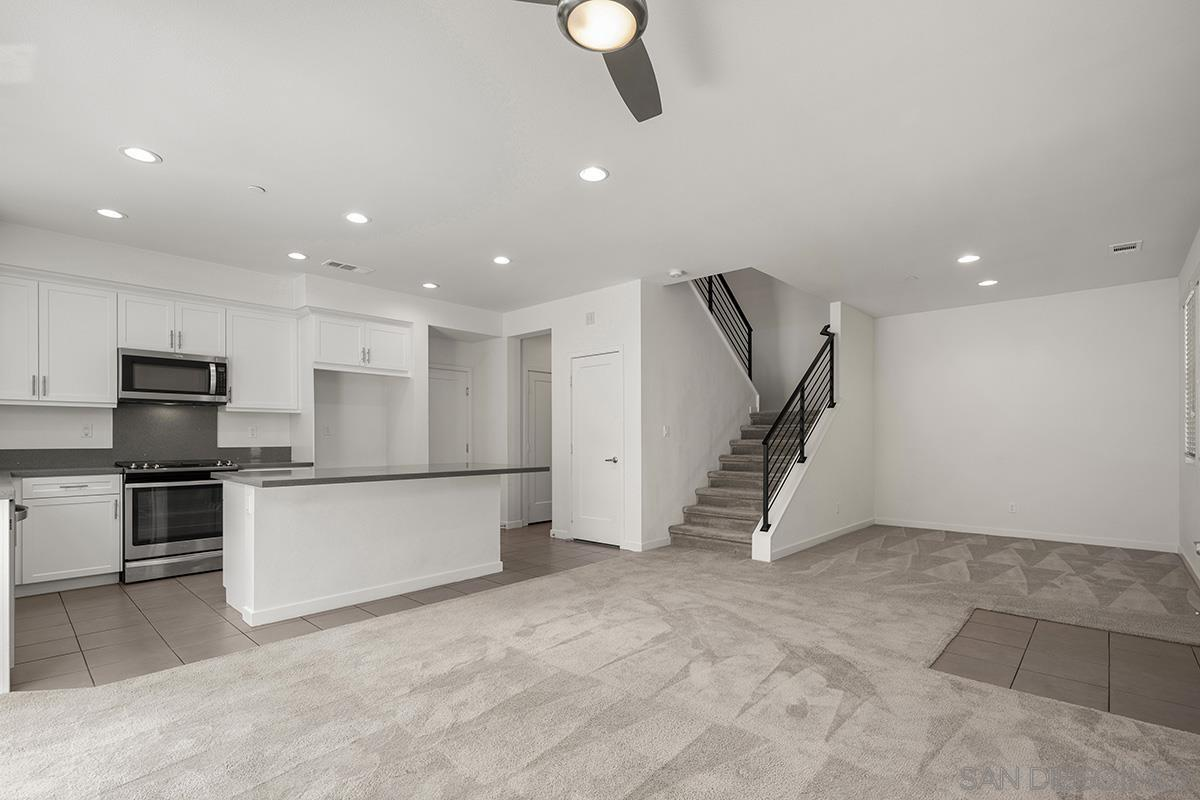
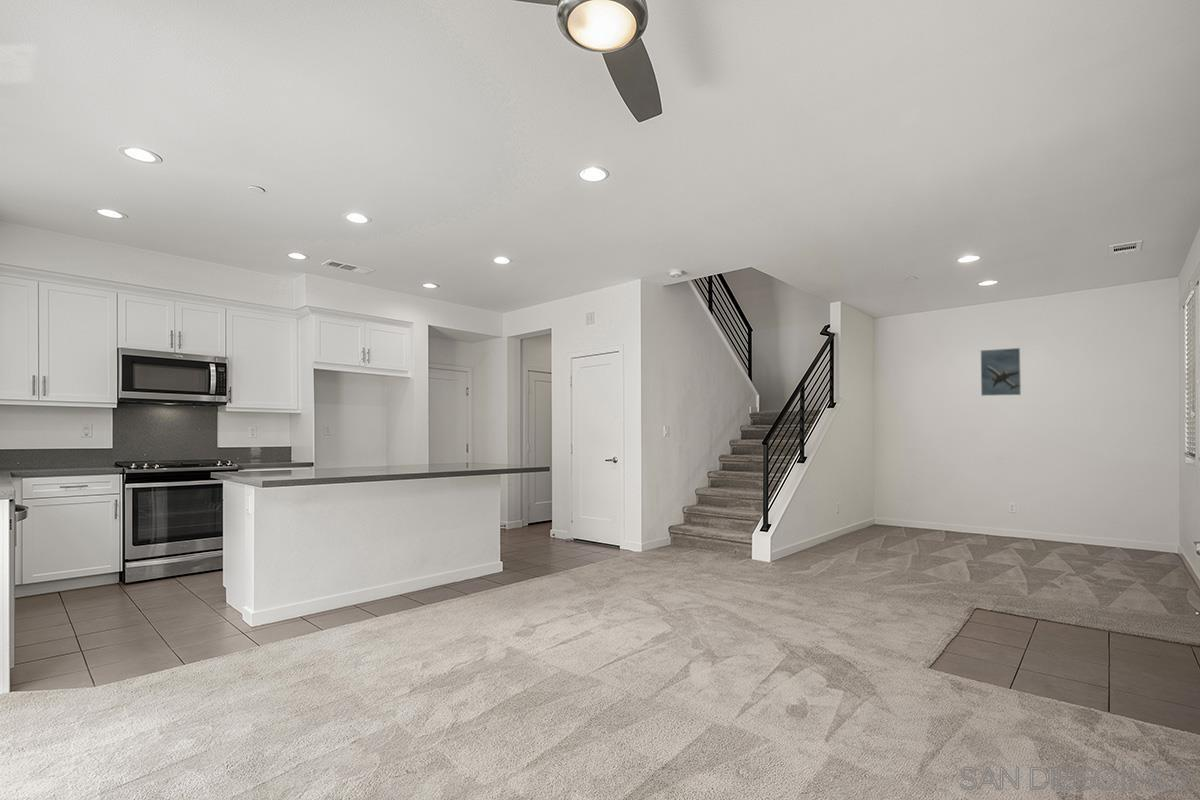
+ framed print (1000, 372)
